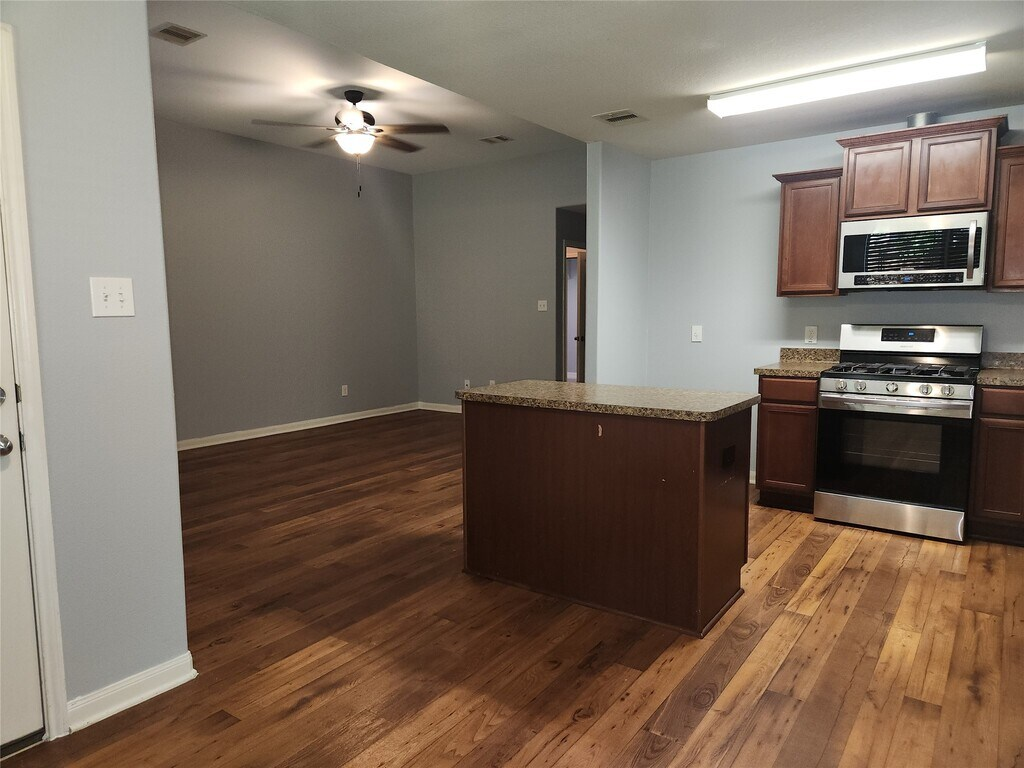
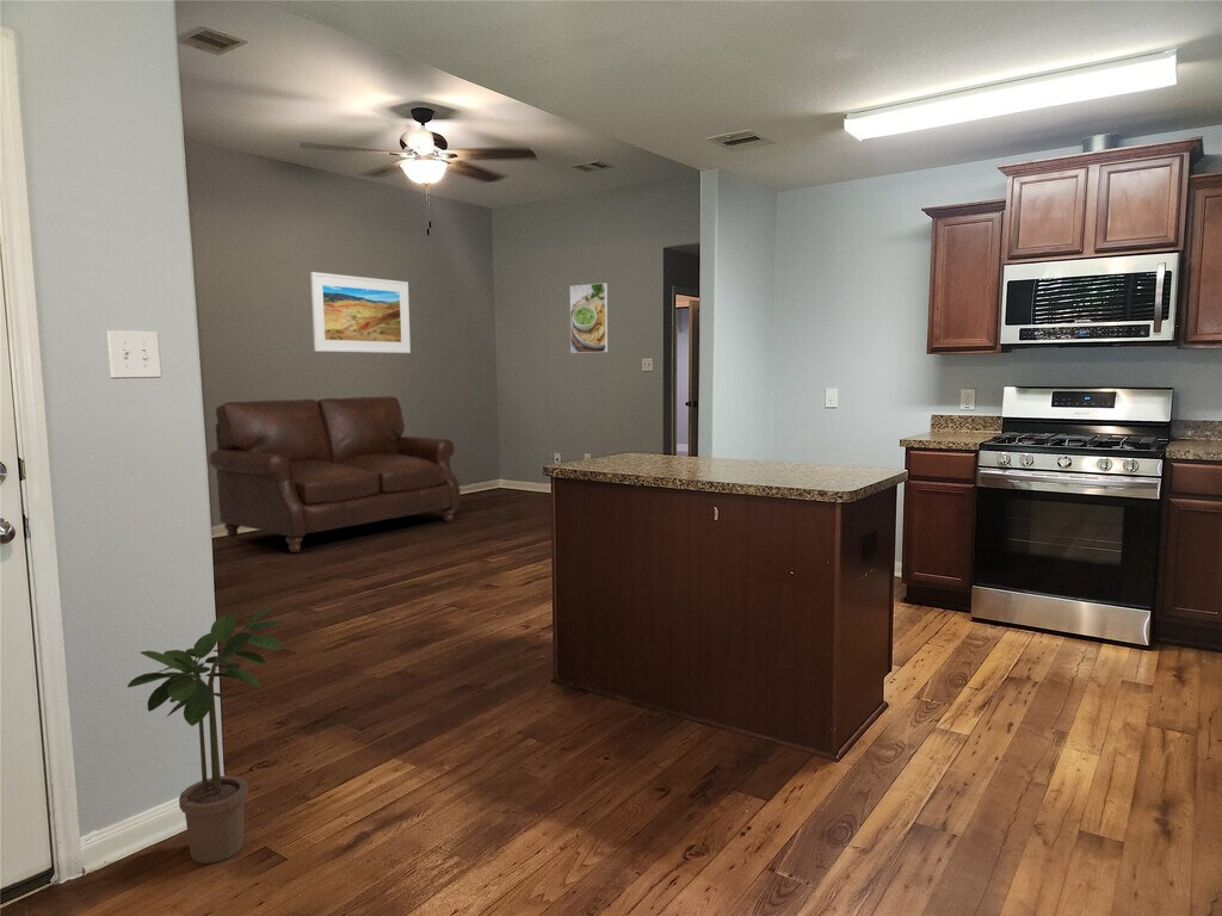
+ sofa (344, 464)
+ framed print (363, 315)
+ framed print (588, 318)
+ potted plant (210, 731)
